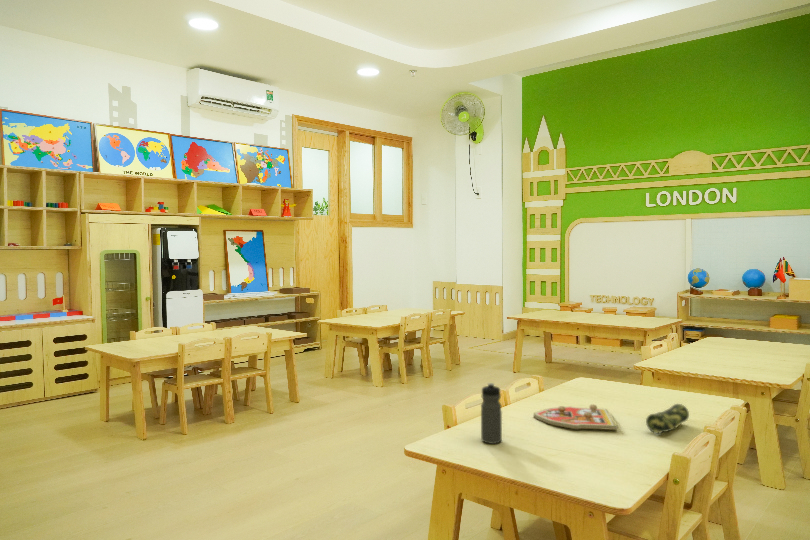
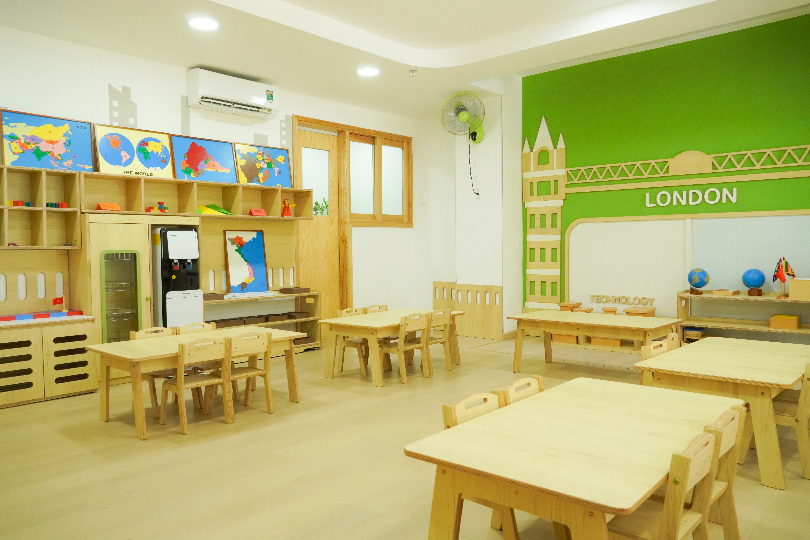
- pencil case (667, 419)
- water bottle (491, 412)
- knob puzzle (572, 413)
